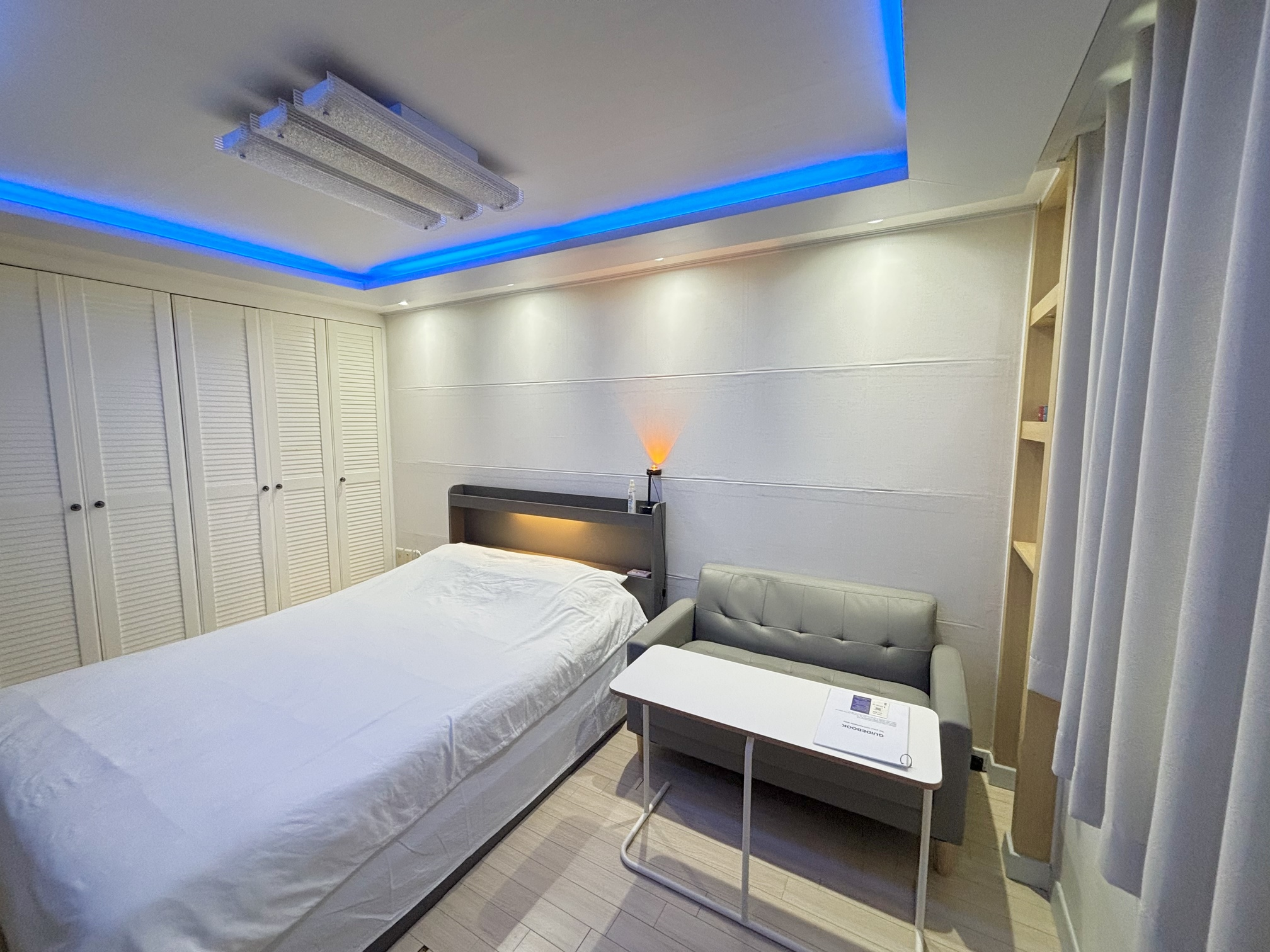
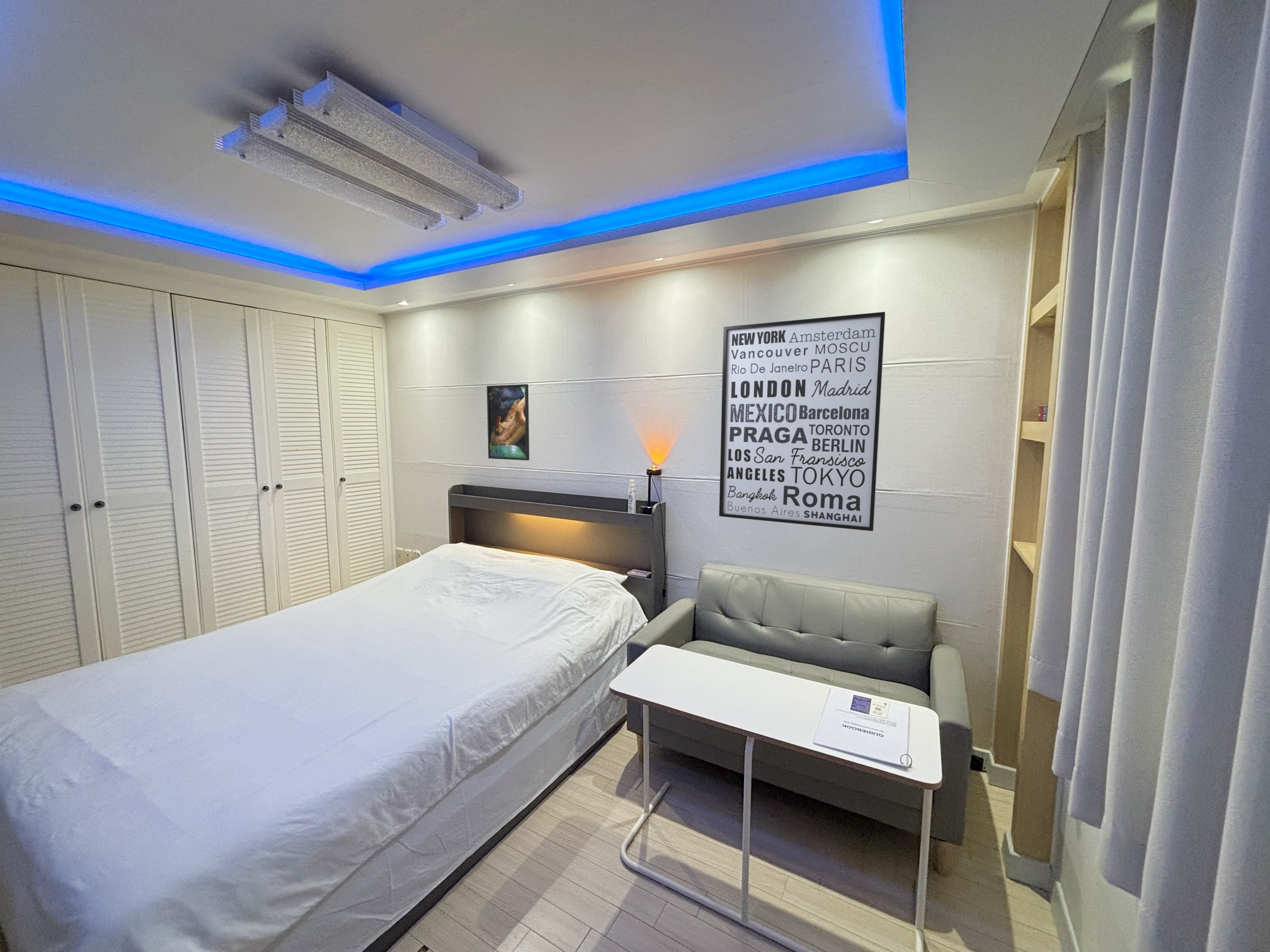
+ wall art (795, 423)
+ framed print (507, 422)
